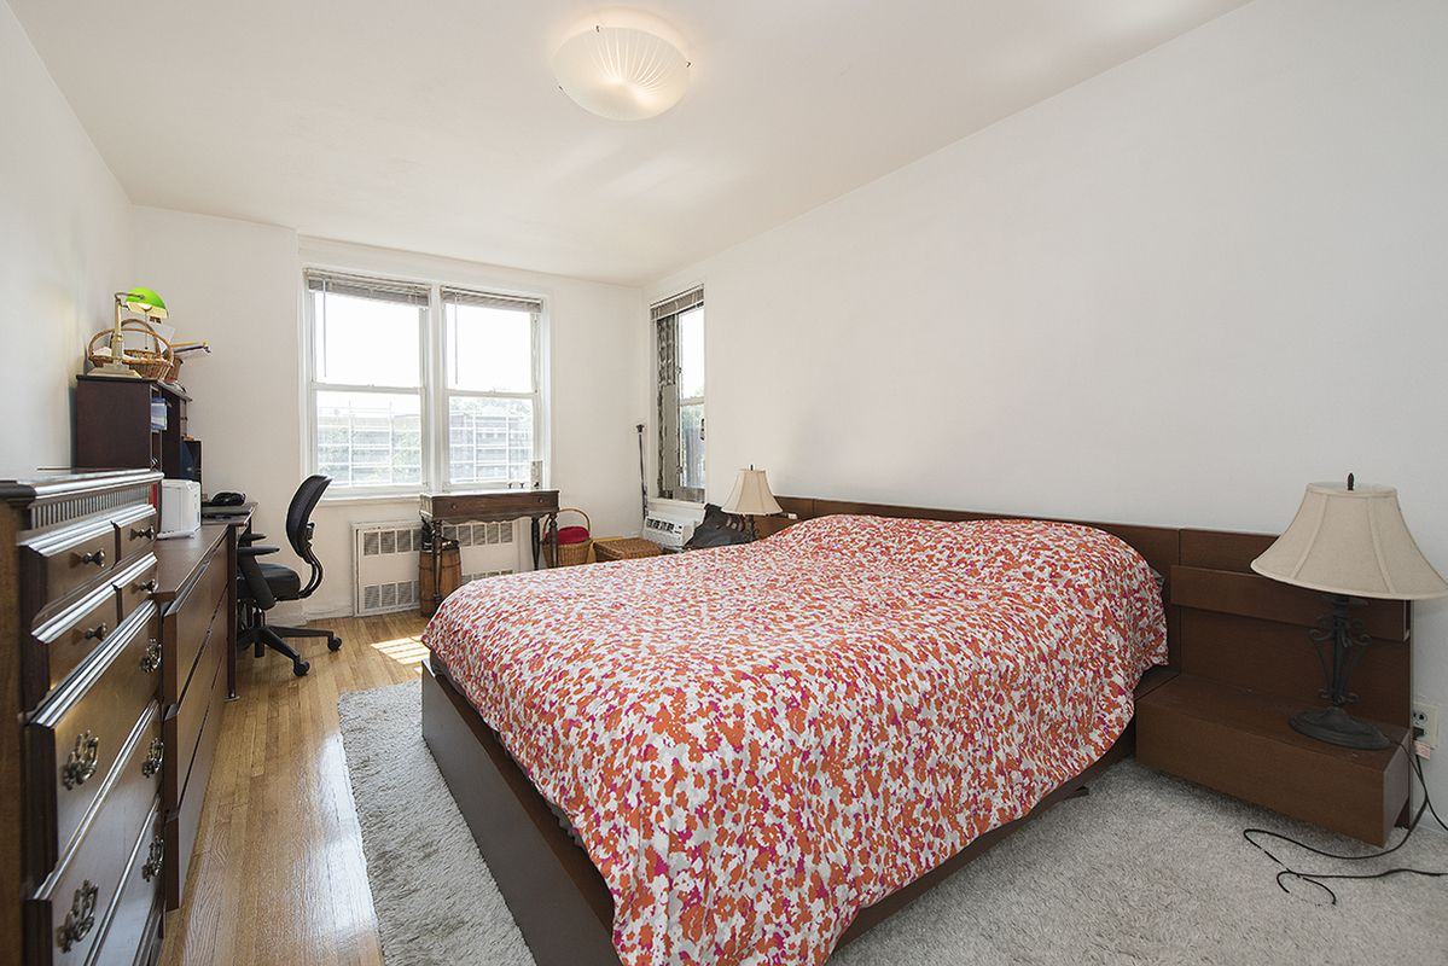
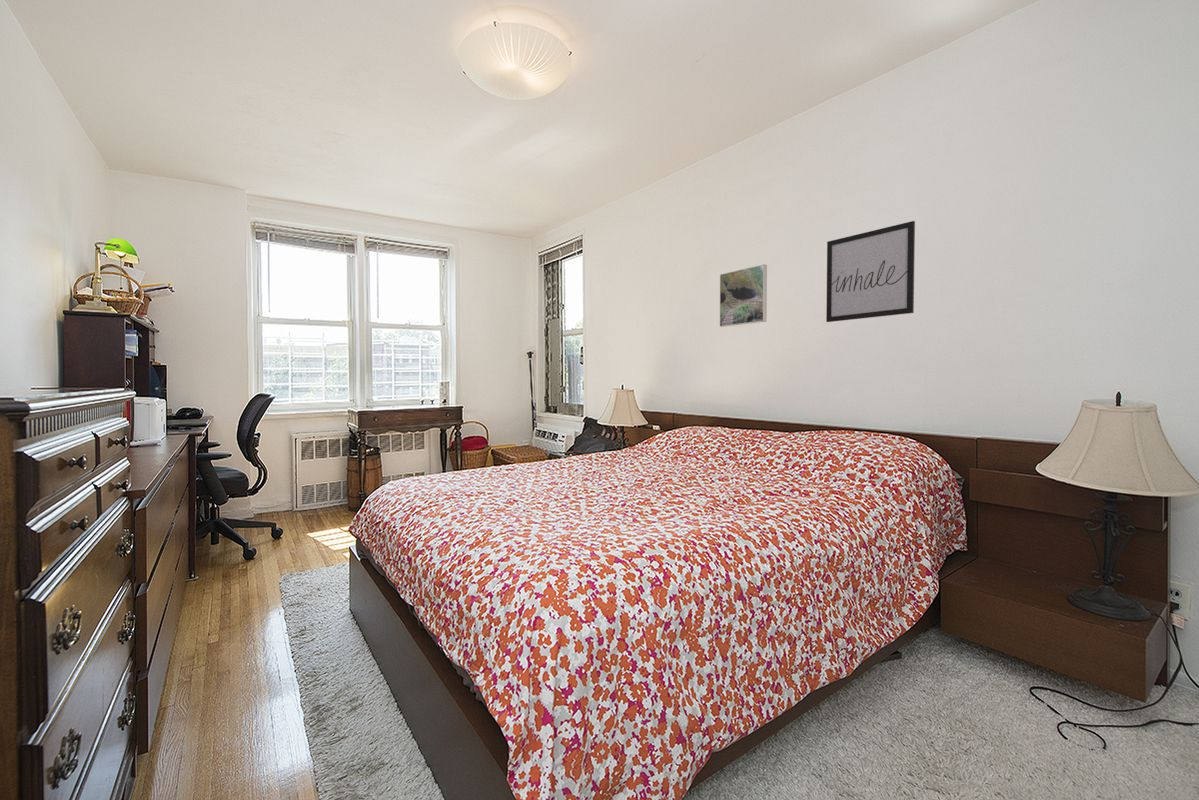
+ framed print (742, 297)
+ wall art (867, 275)
